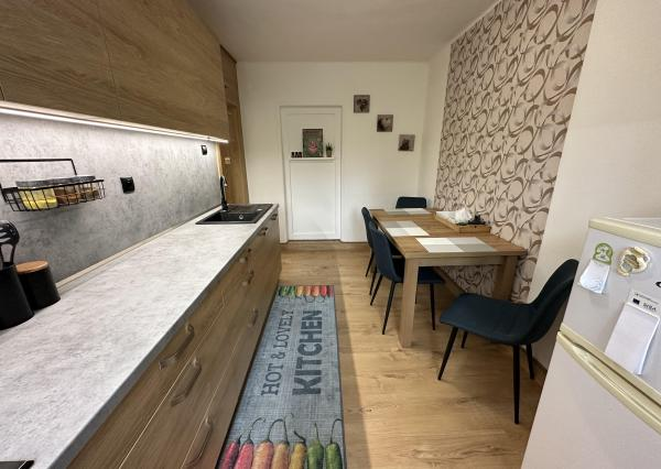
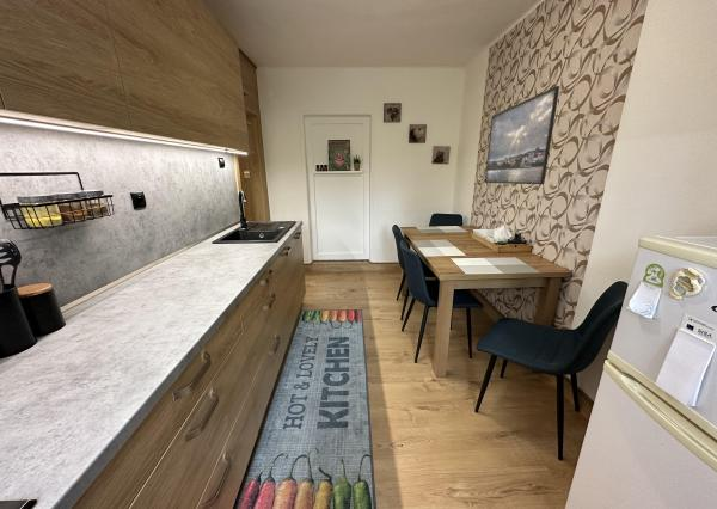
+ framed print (514, 145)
